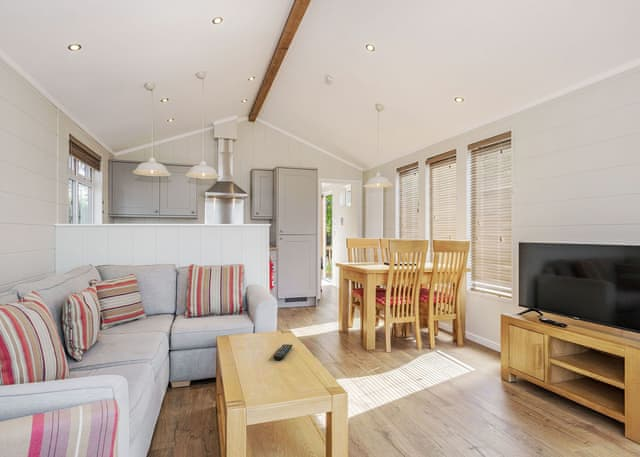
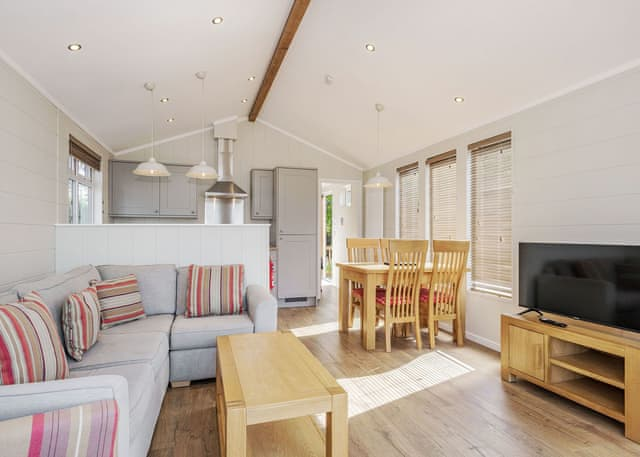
- remote control (283, 351)
